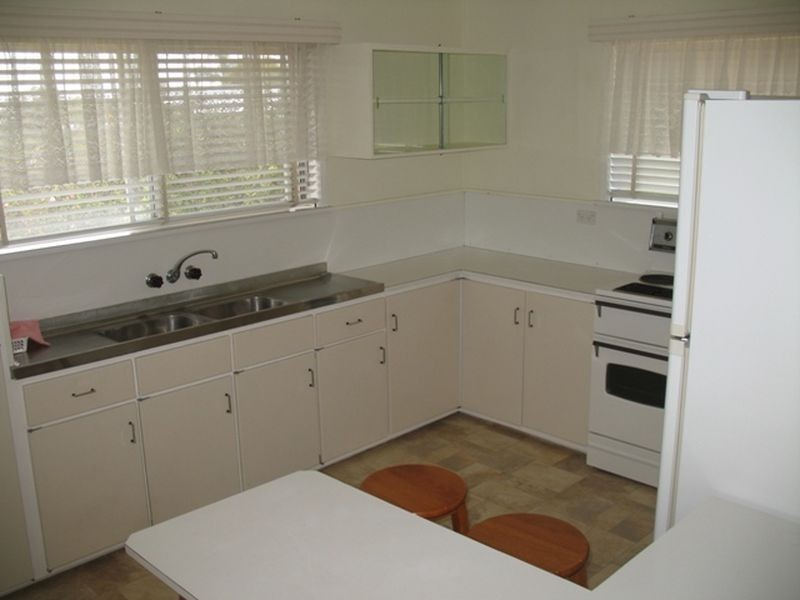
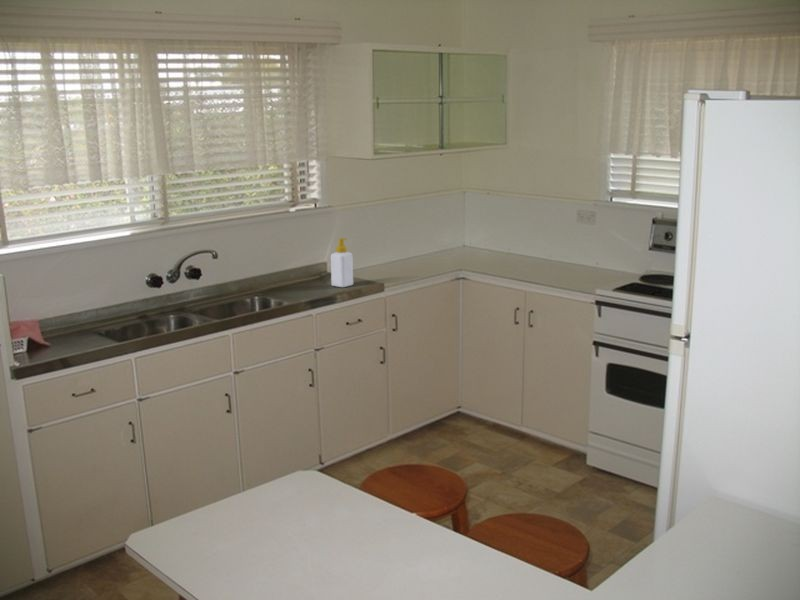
+ soap bottle (341, 262)
